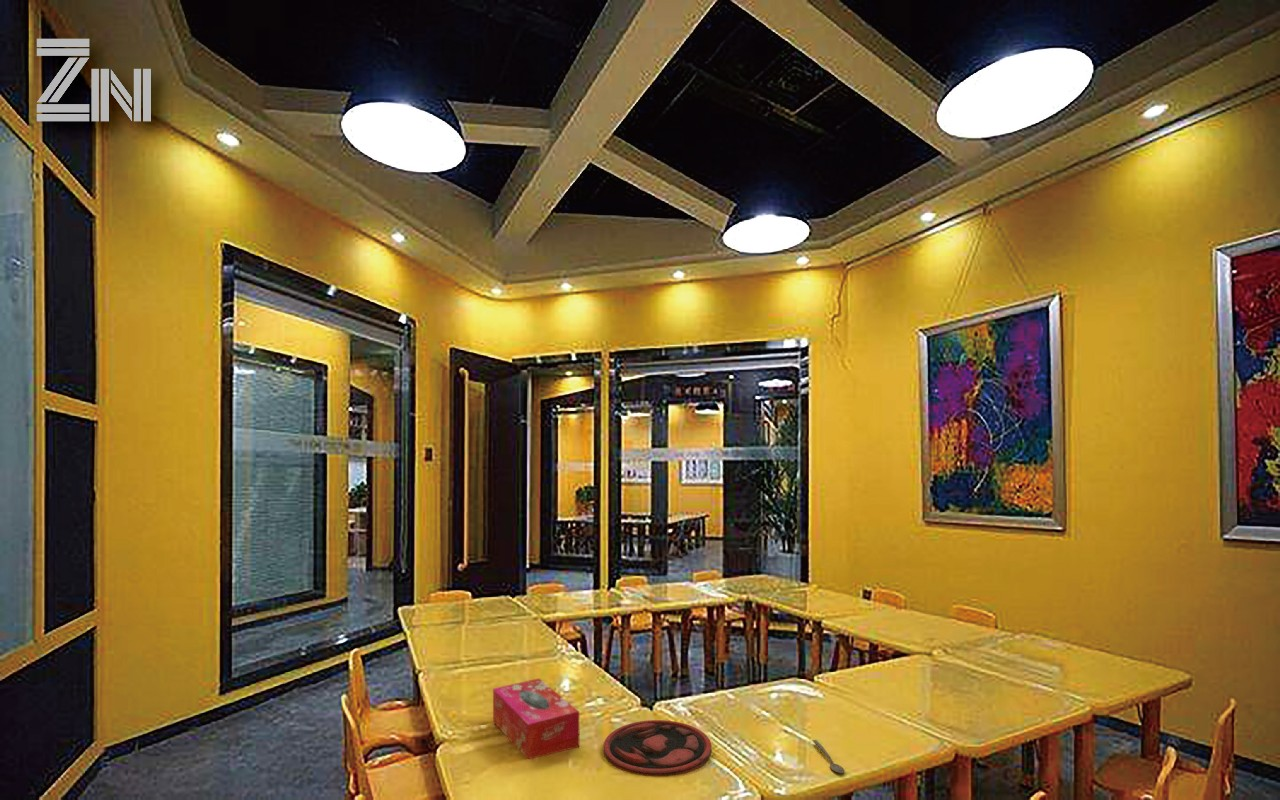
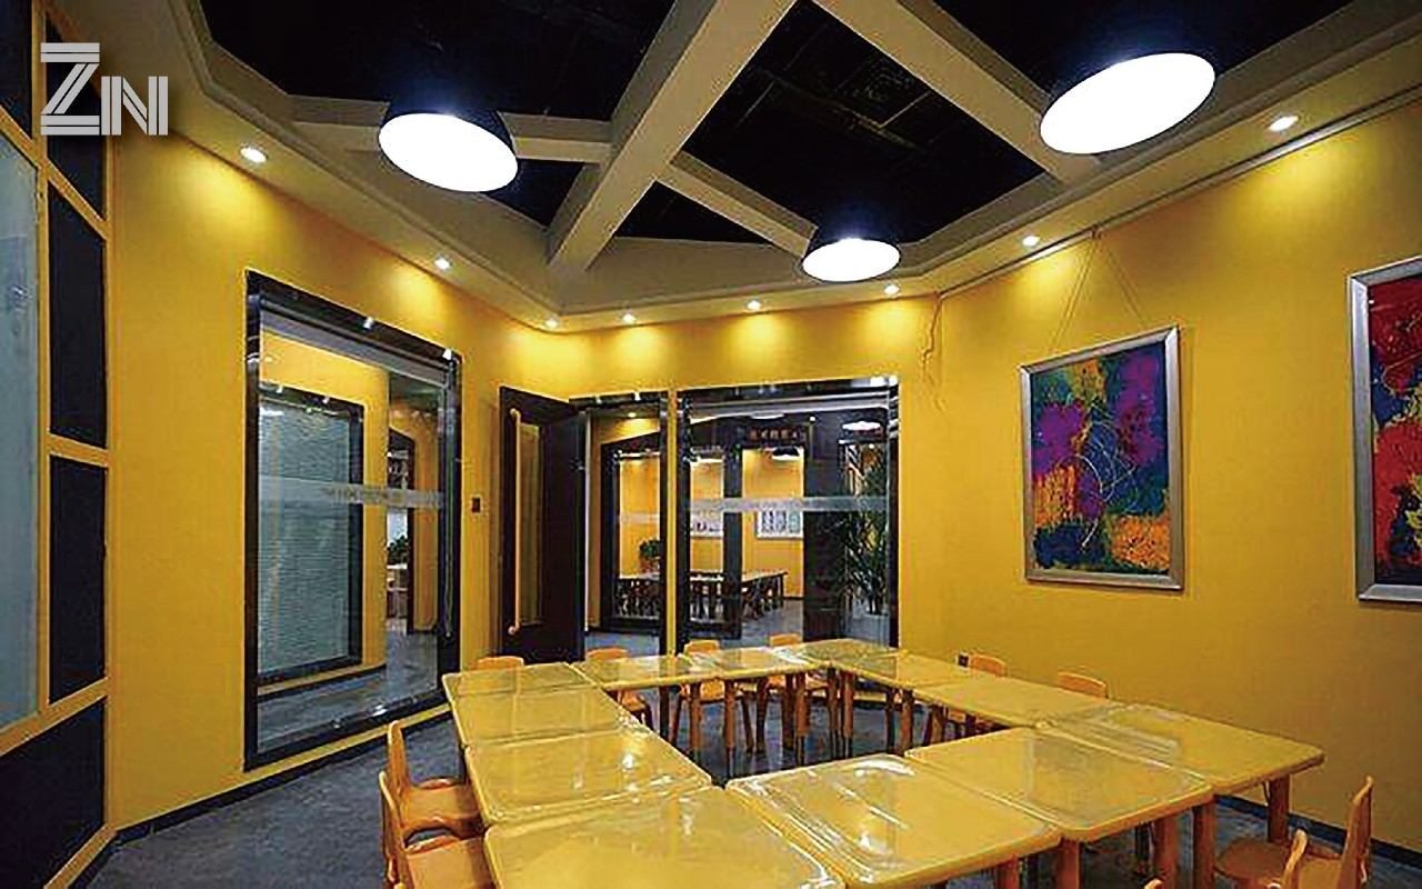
- tissue box (534, 716)
- plate (657, 745)
- spoon (827, 755)
